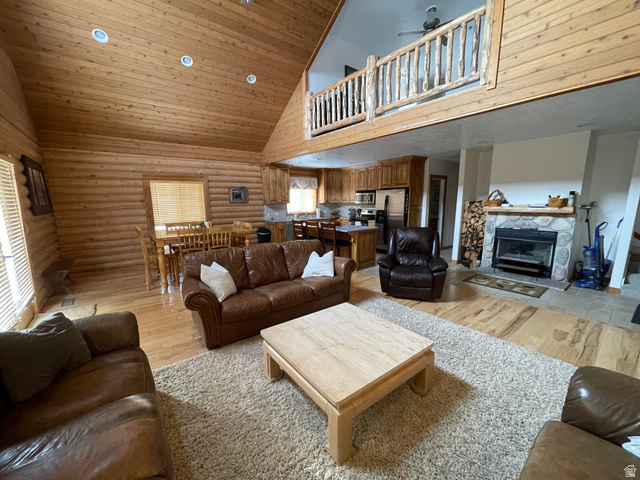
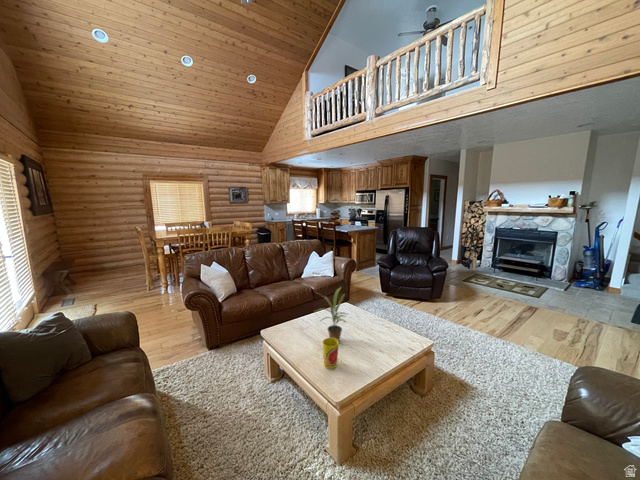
+ cup (330, 353)
+ potted plant (334, 315)
